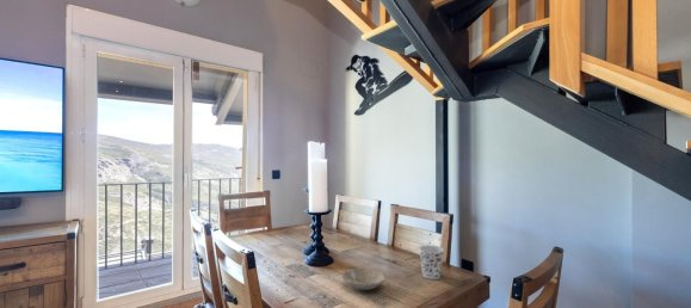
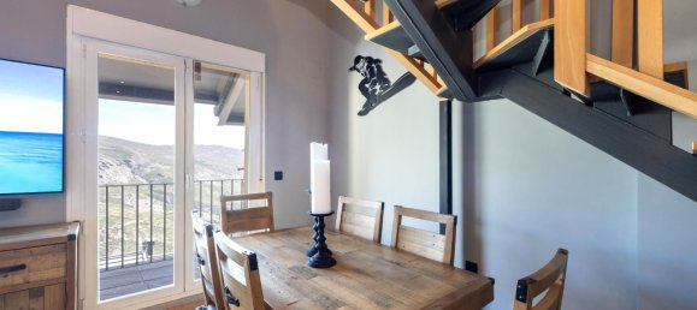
- cup (431, 261)
- bowl (363, 281)
